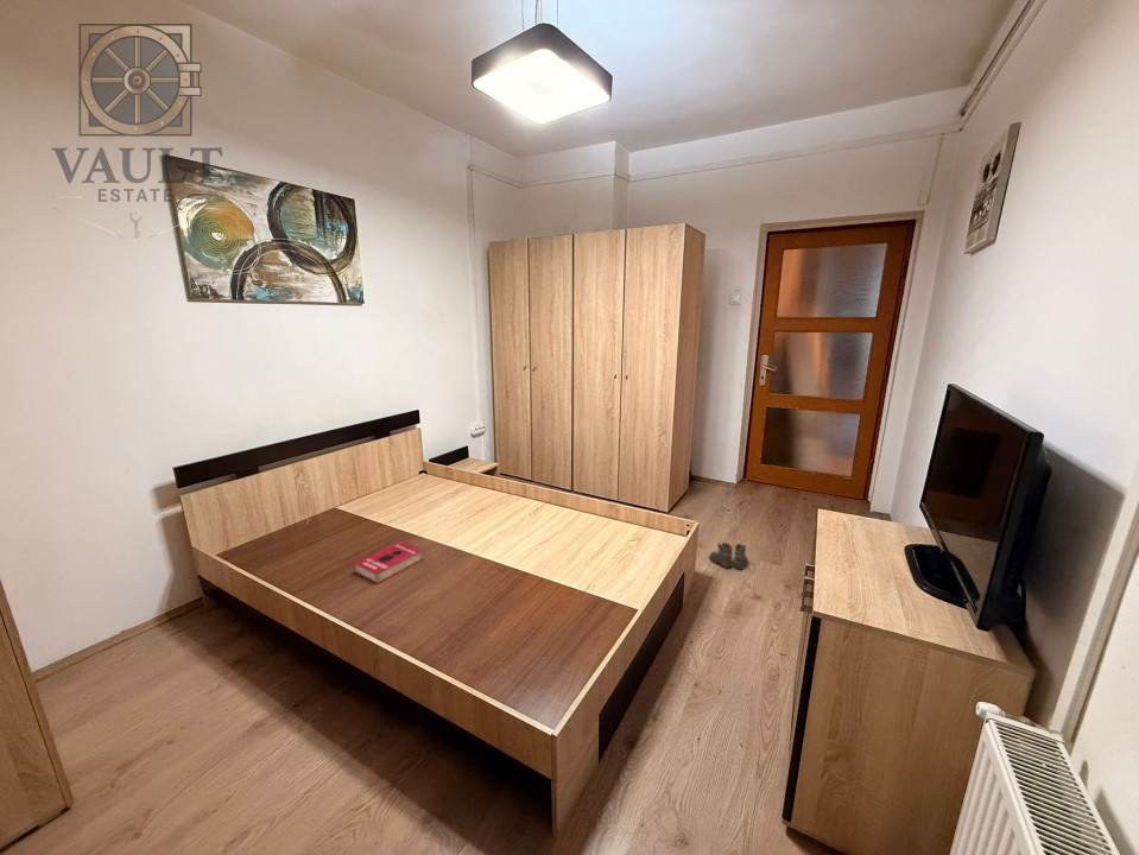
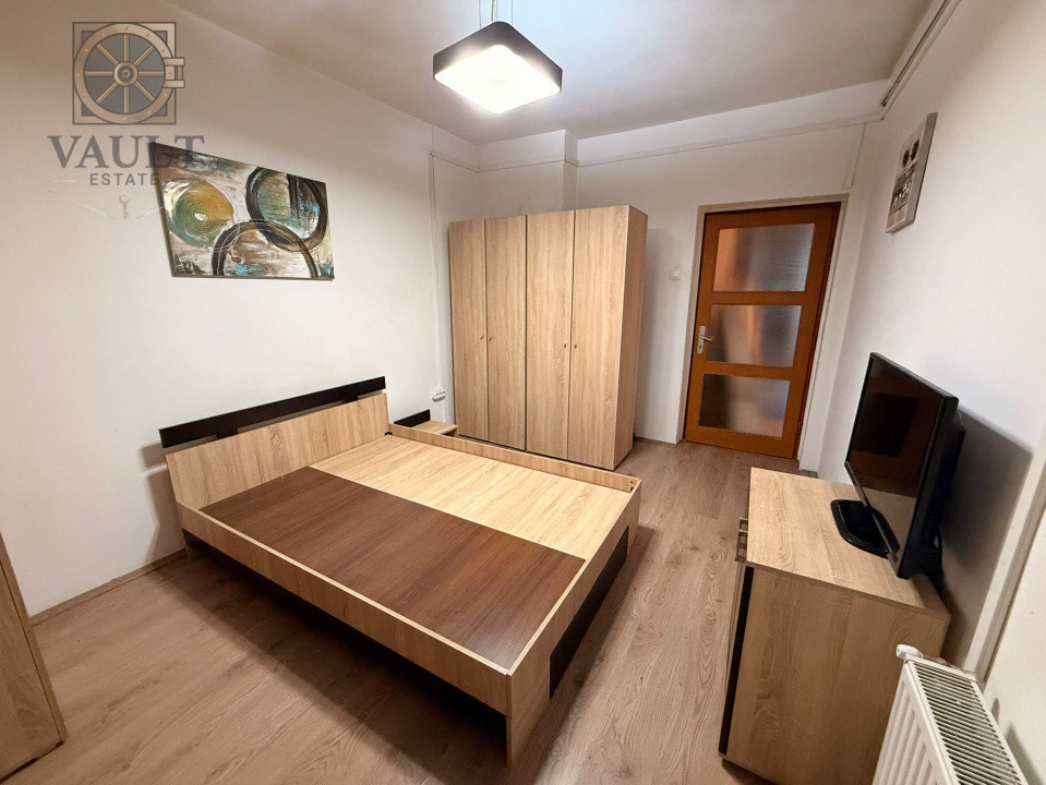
- boots (730, 552)
- book (390, 560)
